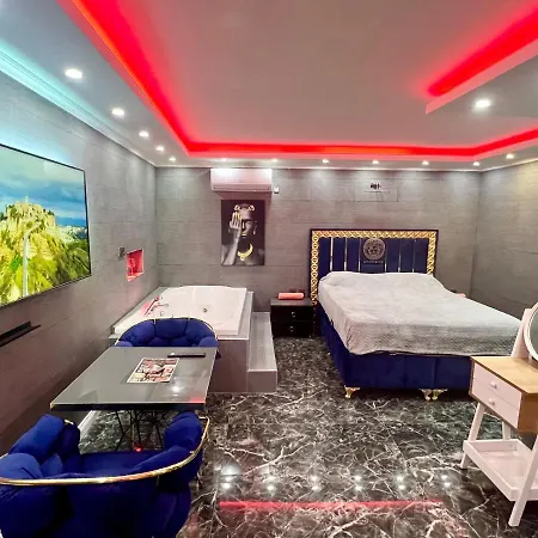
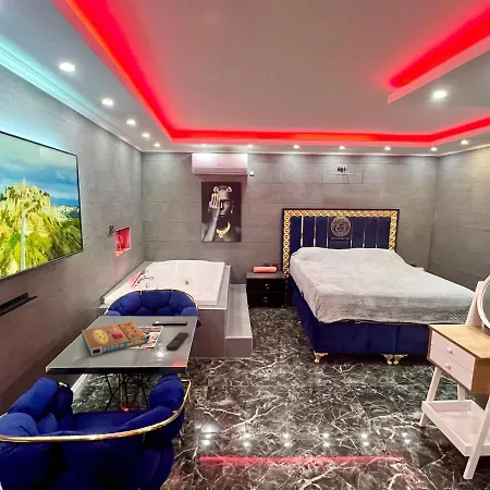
+ pizza box (113, 336)
+ remote control (177, 340)
